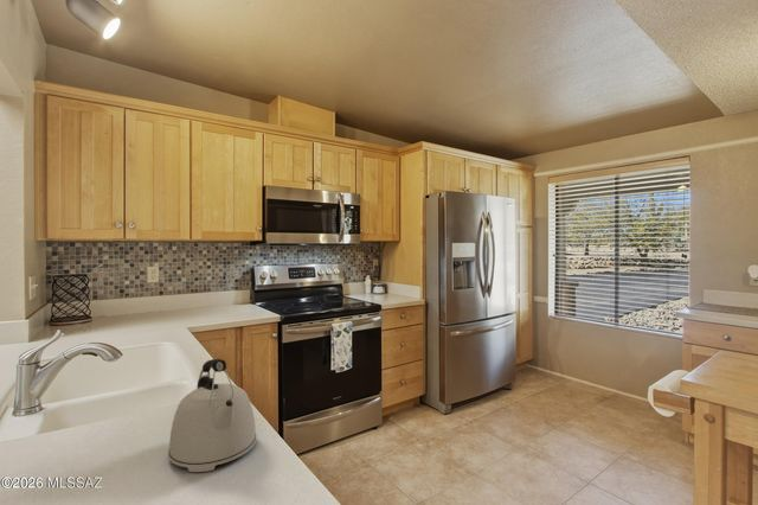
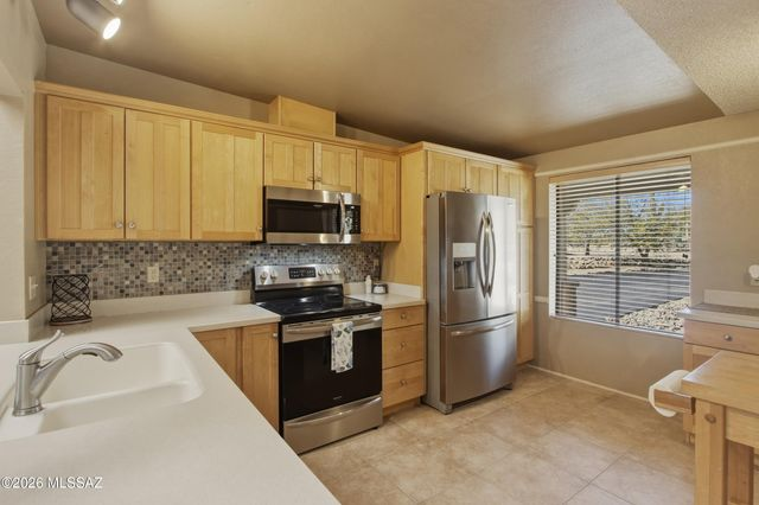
- kettle (214, 403)
